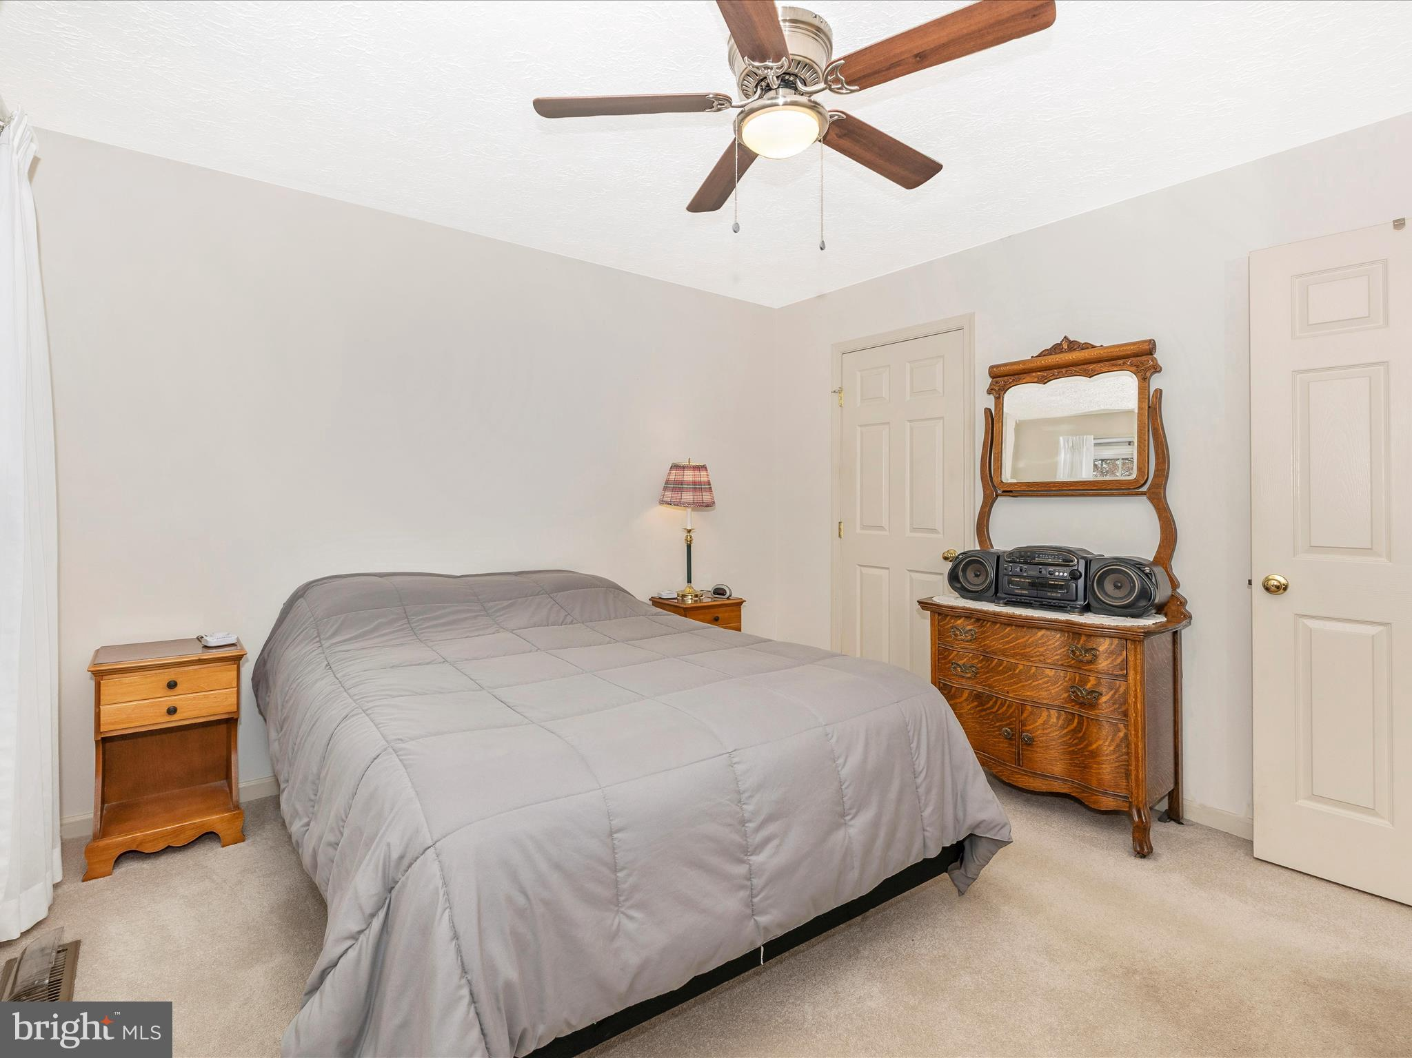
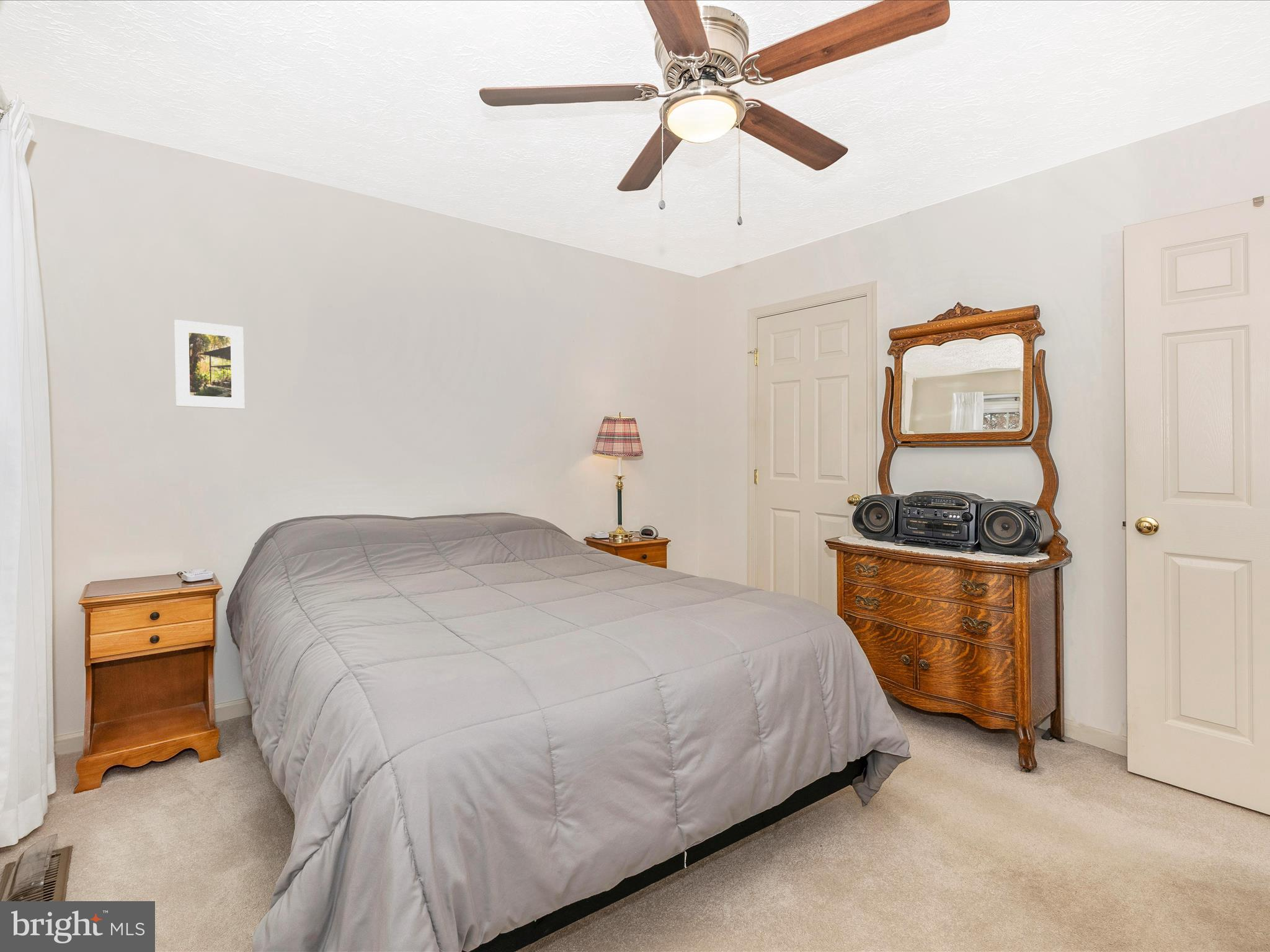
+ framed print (210, 366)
